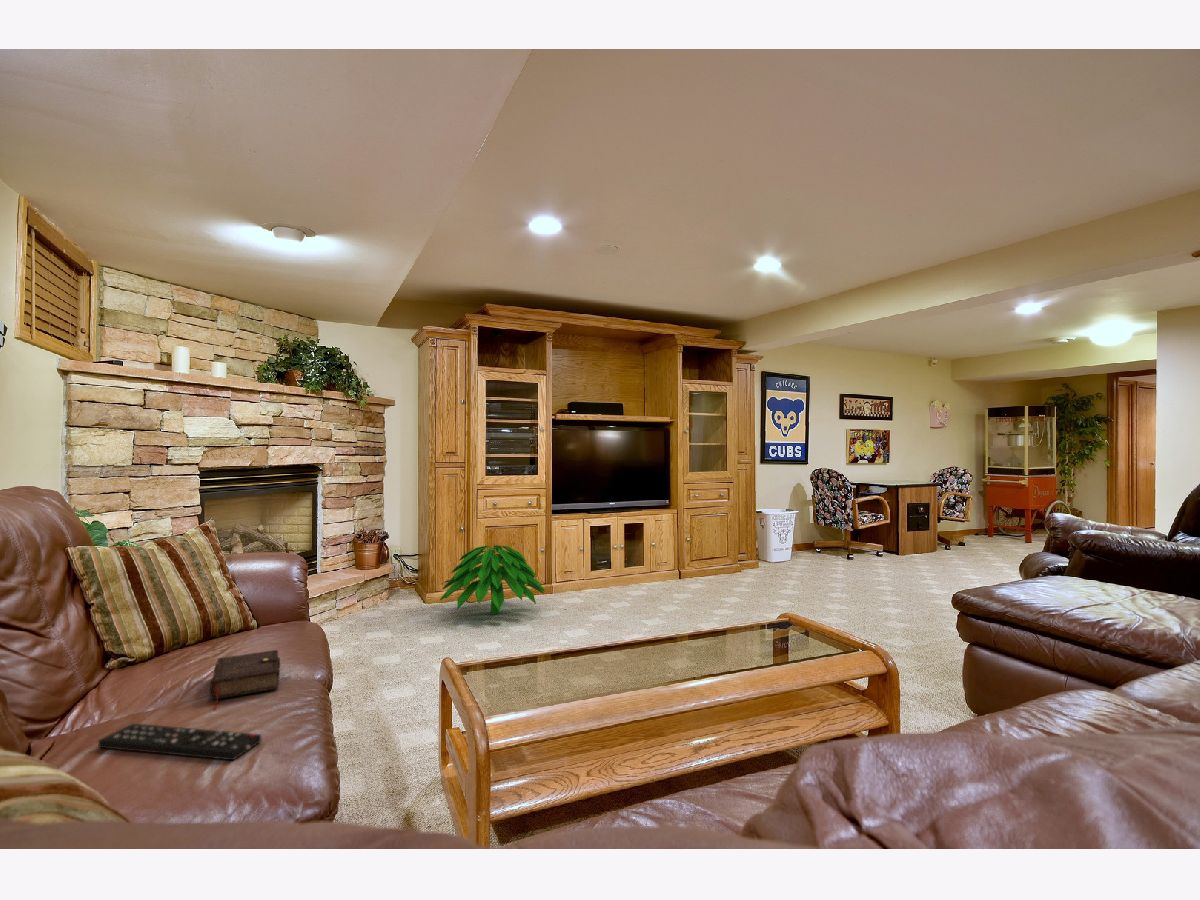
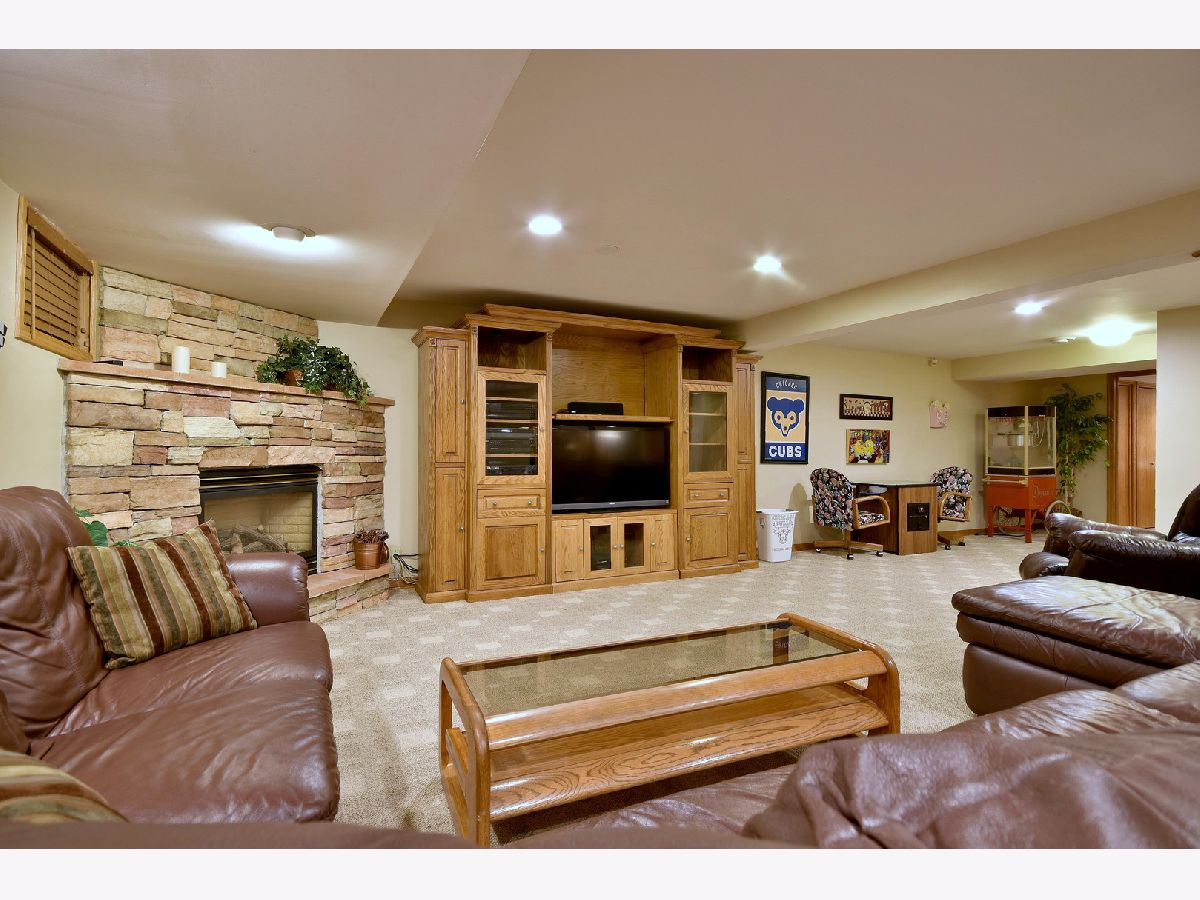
- indoor plant (493, 575)
- remote control (181, 740)
- book (246, 676)
